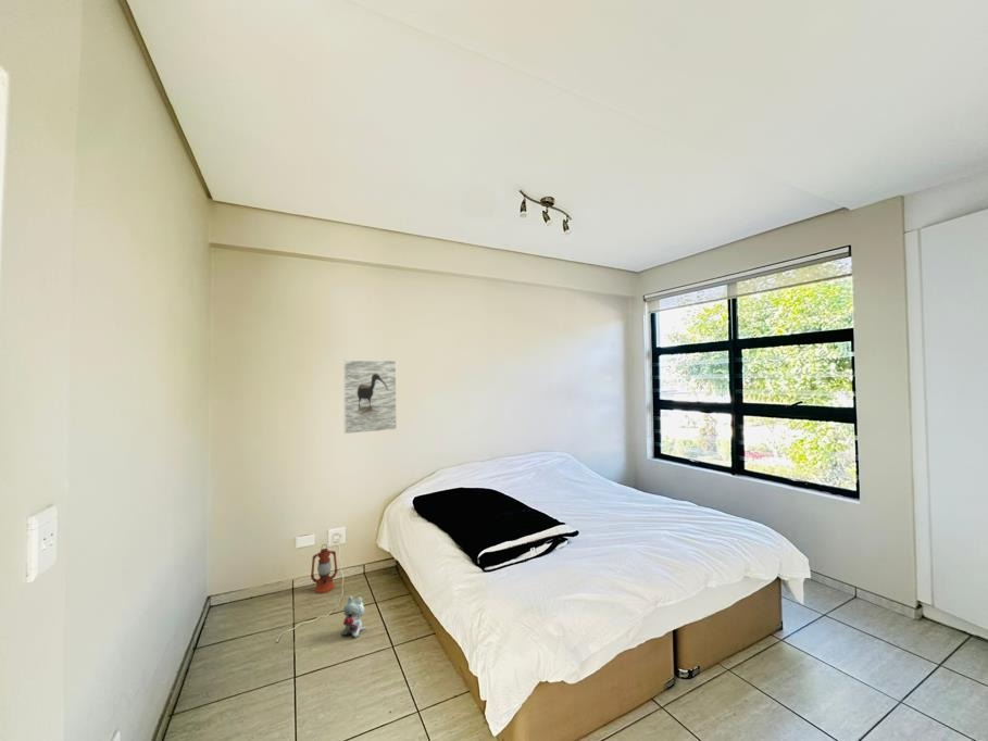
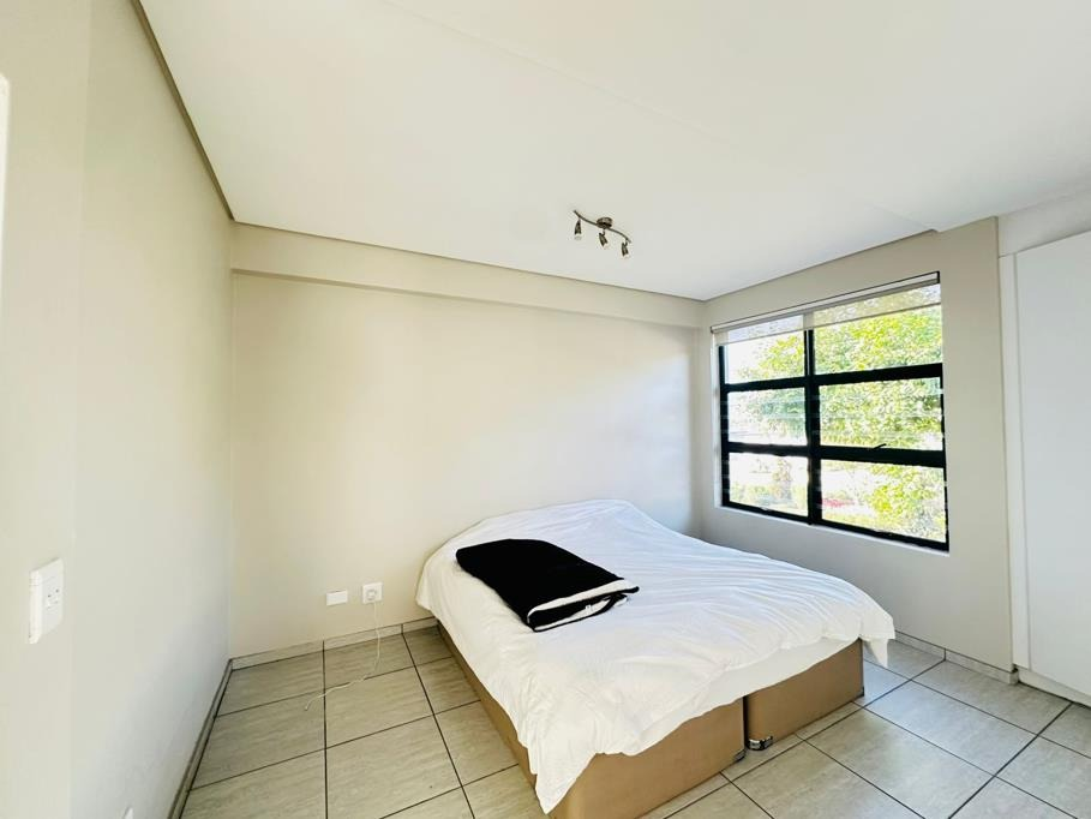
- plush toy (353, 614)
- lantern (324, 566)
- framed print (371, 395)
